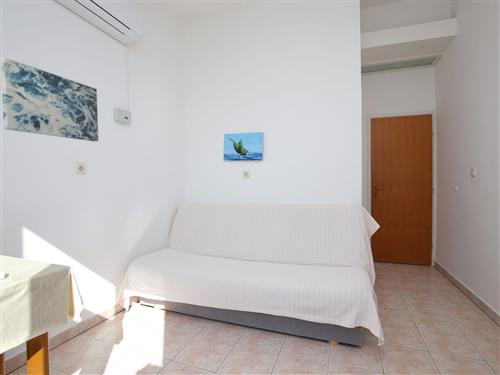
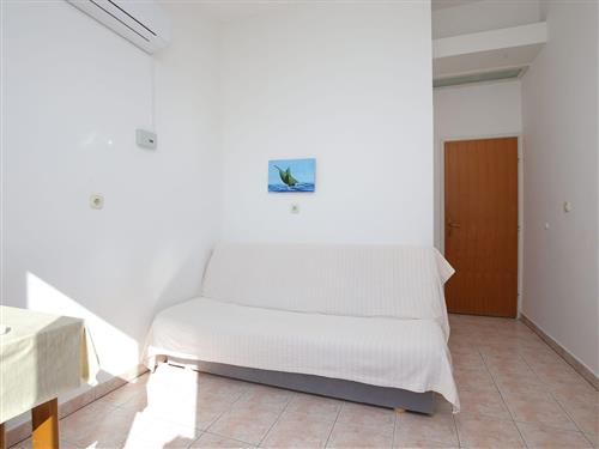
- wall art (56, 106)
